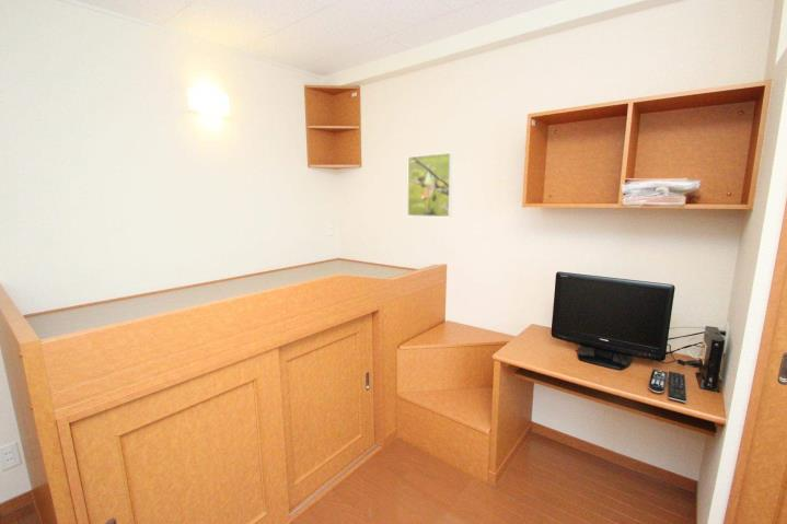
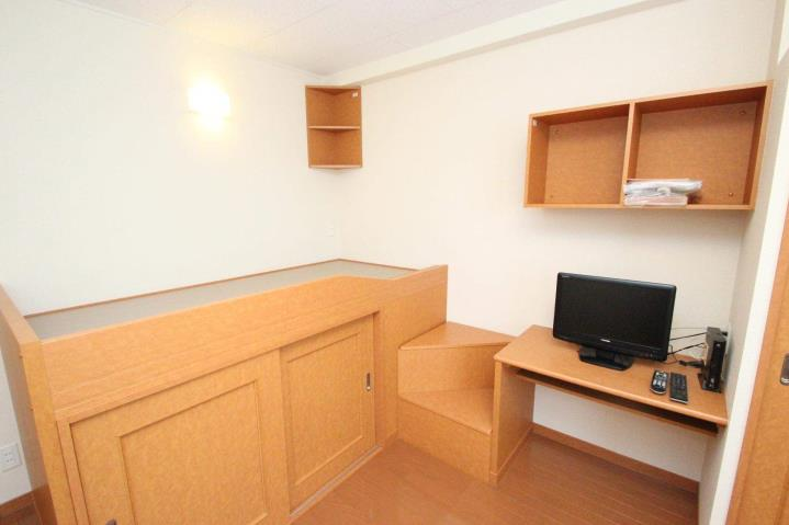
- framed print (428, 186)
